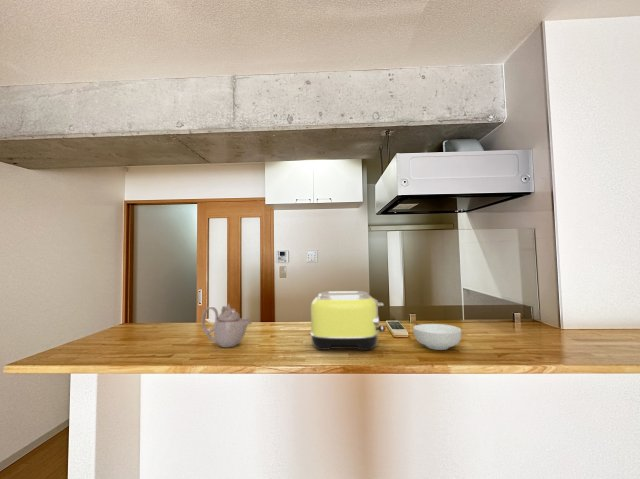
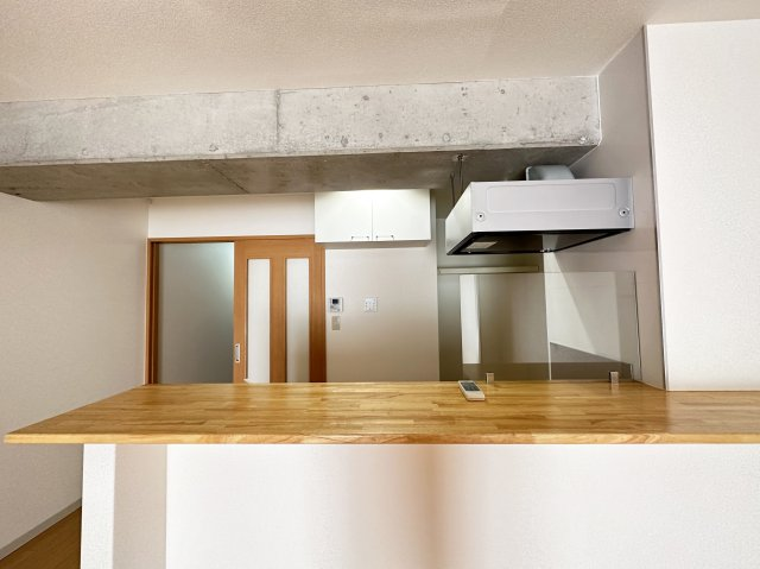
- toaster (346, 318)
- cereal bowl (437, 337)
- teapot (226, 324)
